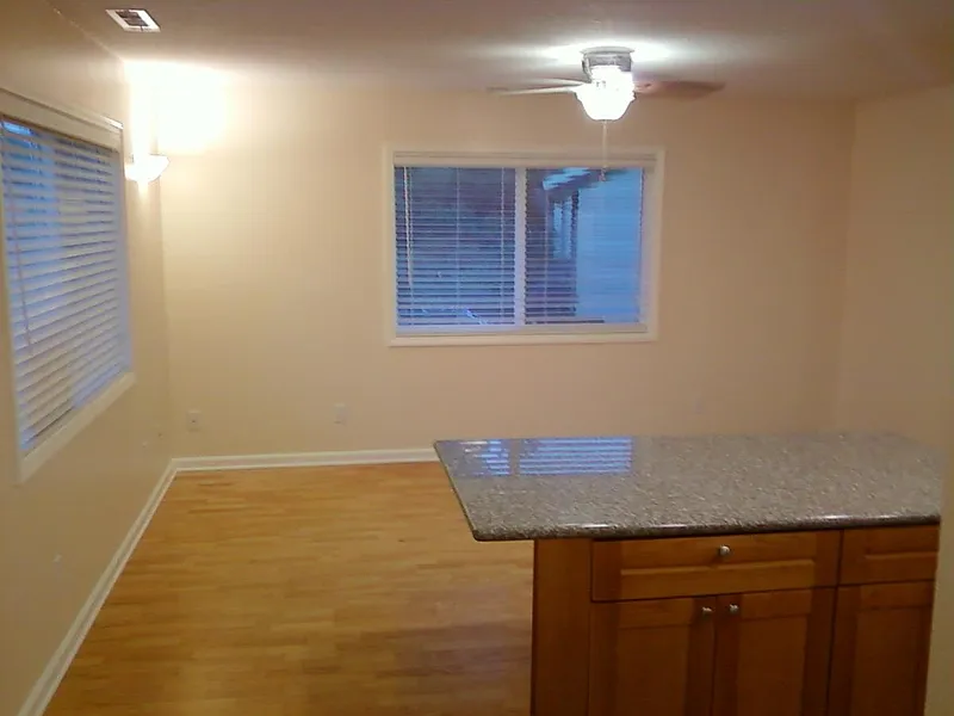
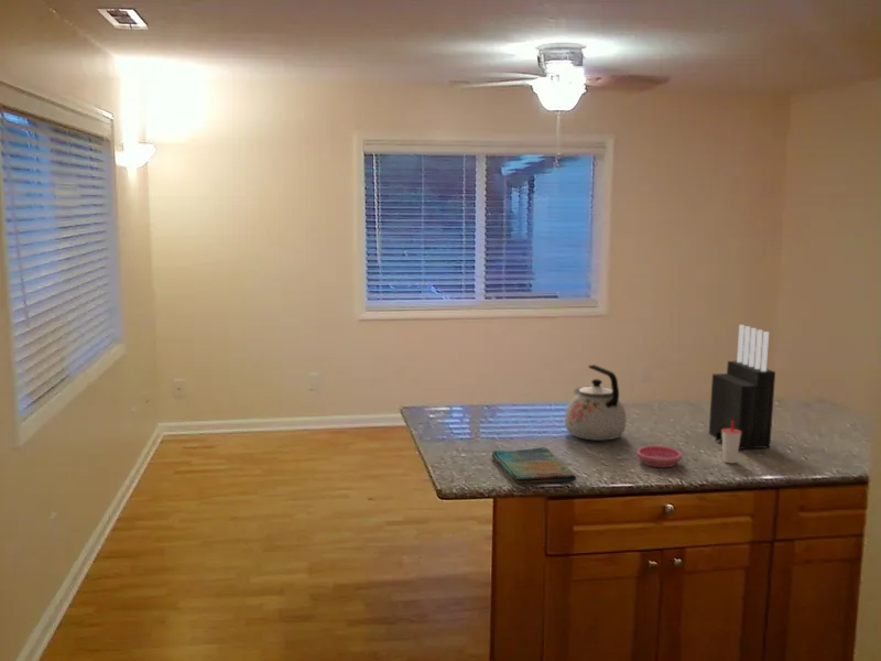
+ cup (730, 441)
+ knife block (738, 384)
+ kettle (595, 401)
+ saucer (659, 457)
+ dish towel (532, 464)
